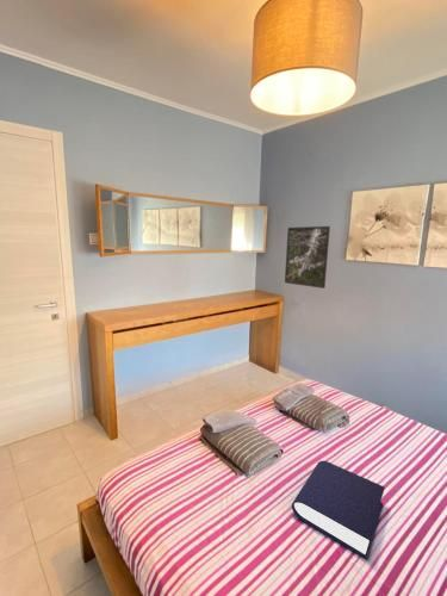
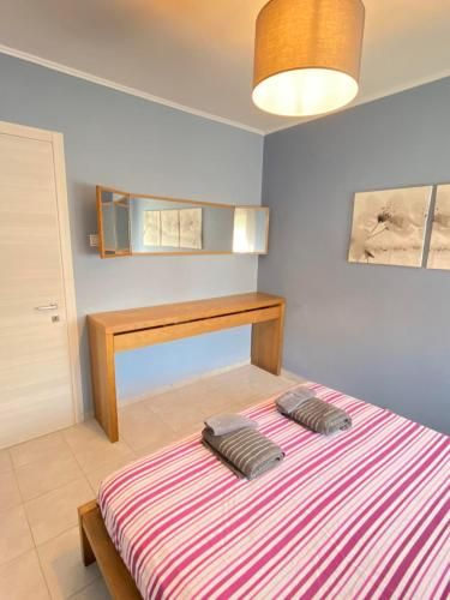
- book (339, 499)
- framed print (305, 256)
